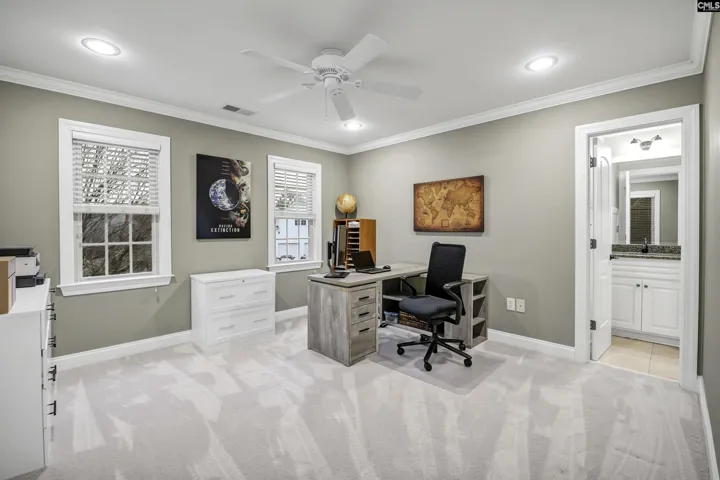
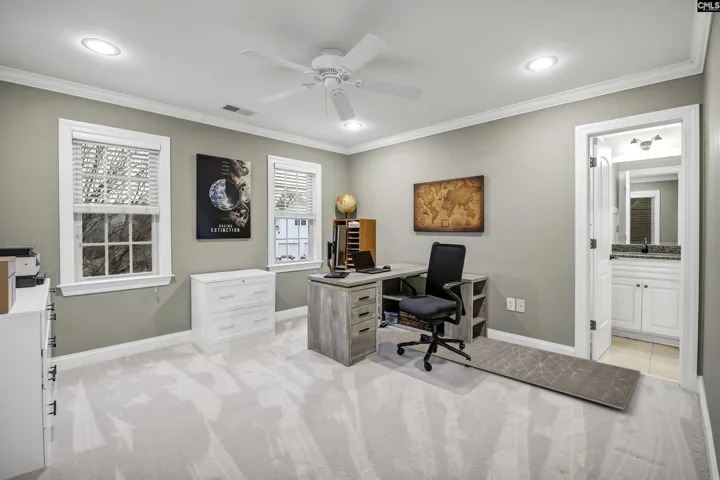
+ rug (479, 349)
